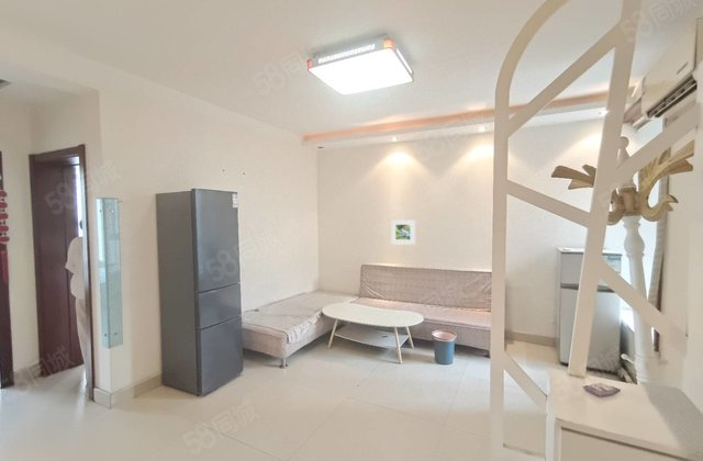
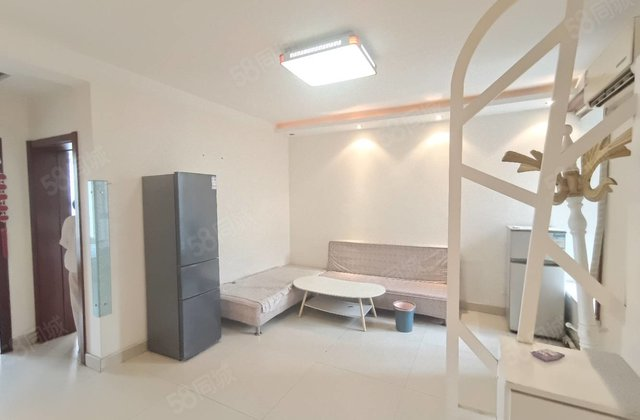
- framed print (402, 232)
